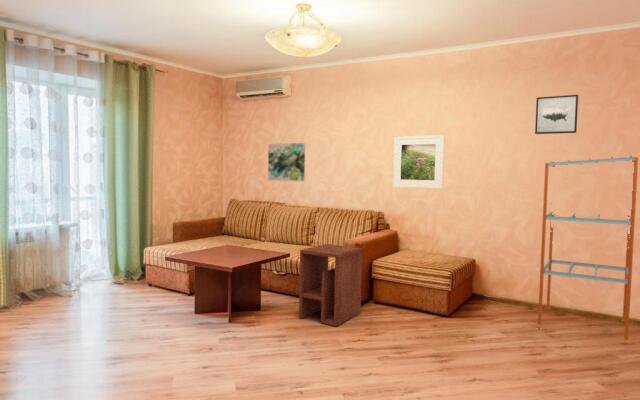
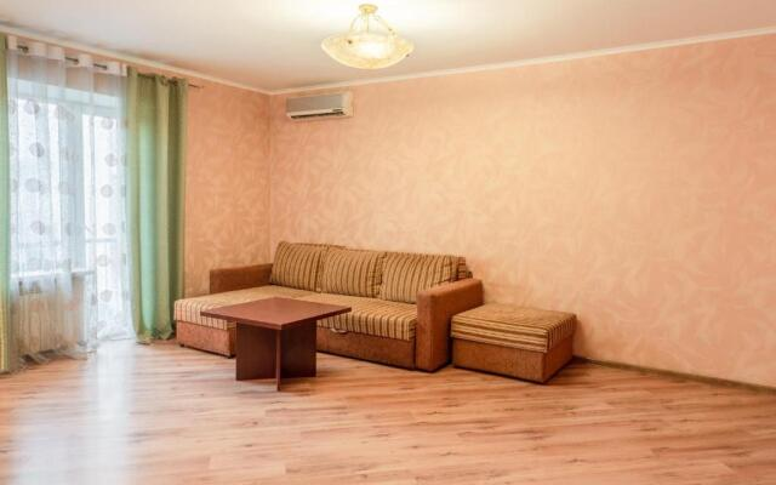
- side table (331, 282)
- wall art (286, 162)
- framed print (417, 162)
- wall art (556, 114)
- shelving unit (592, 222)
